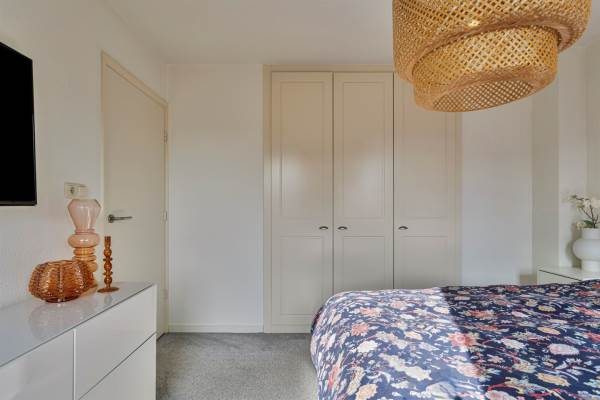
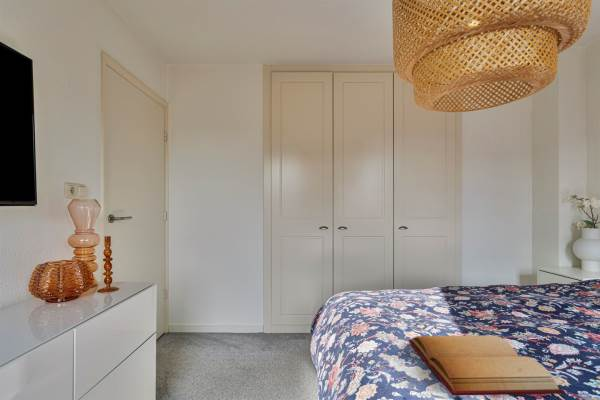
+ bible (474, 357)
